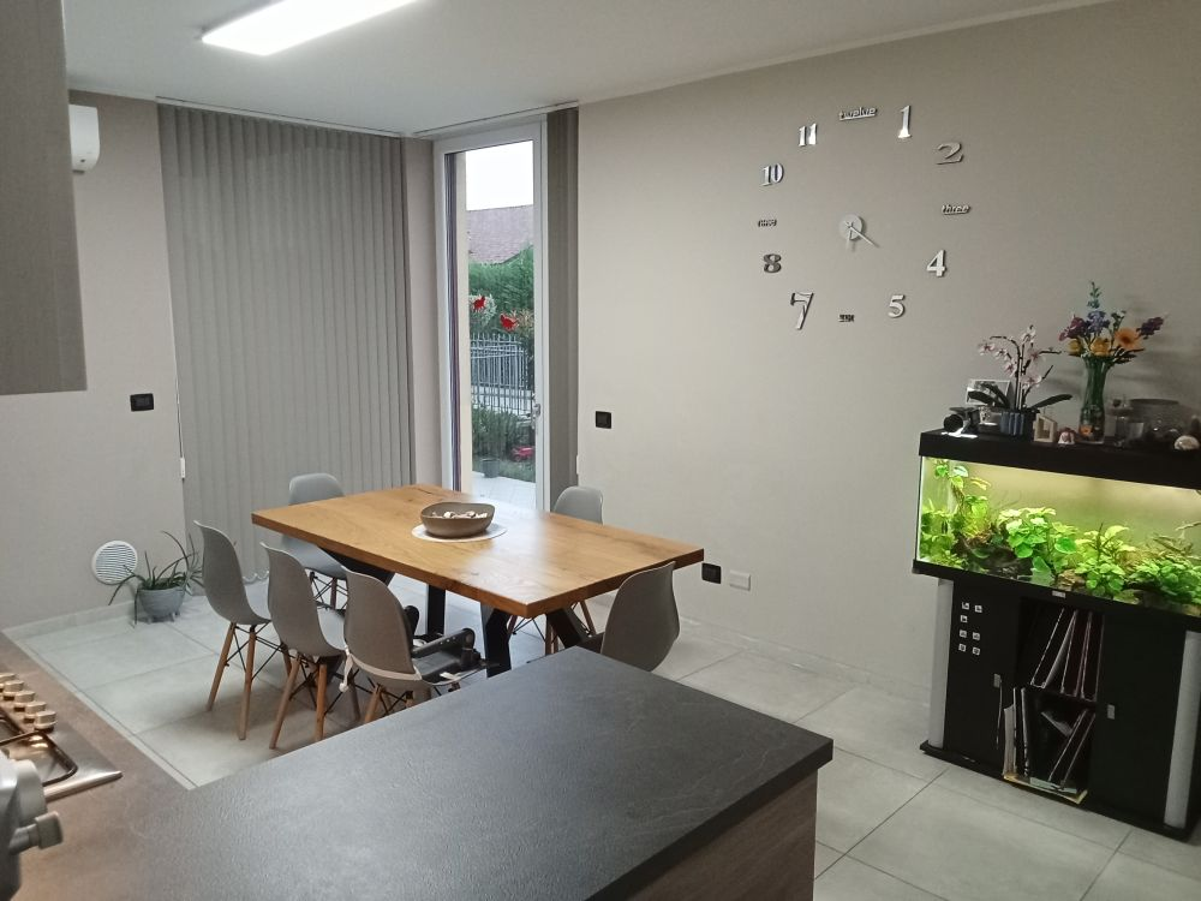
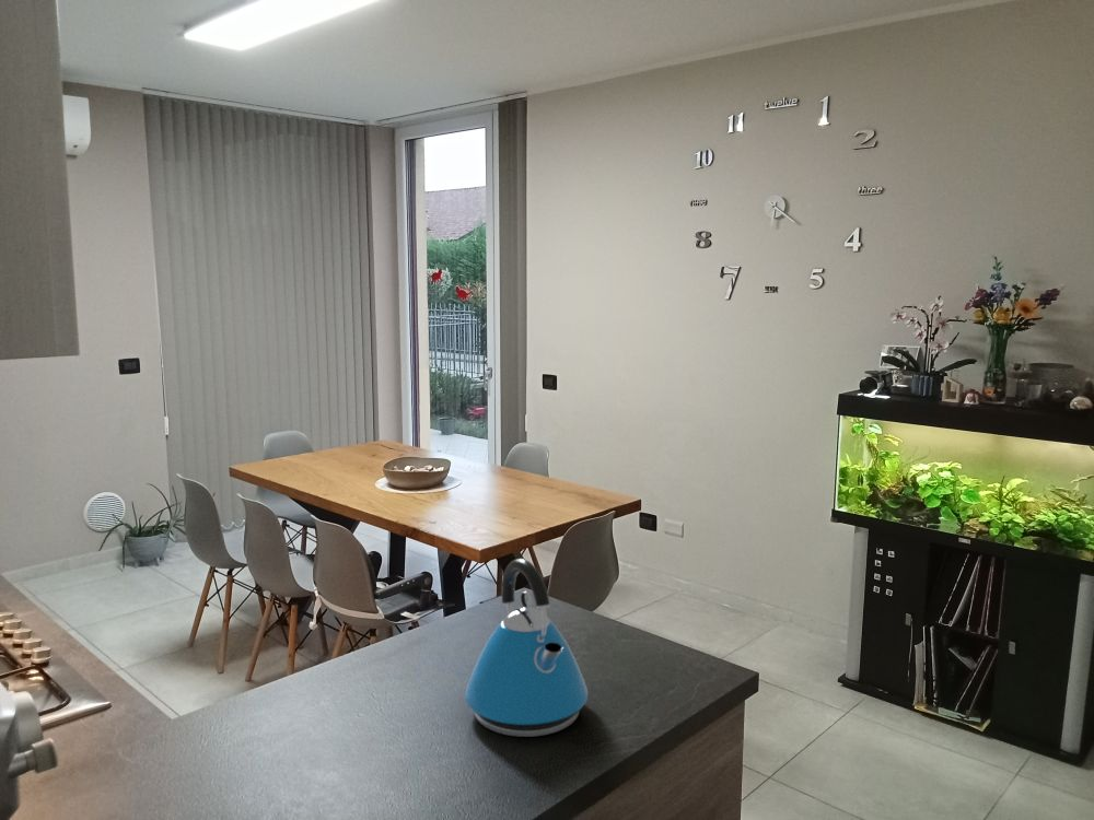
+ kettle (524, 634)
